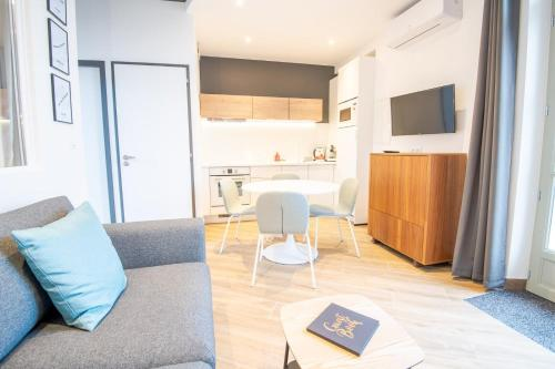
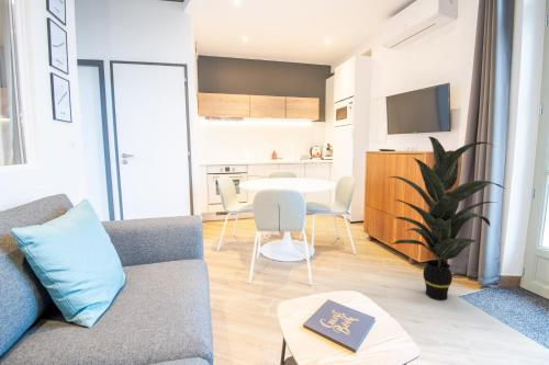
+ indoor plant (439, 215)
